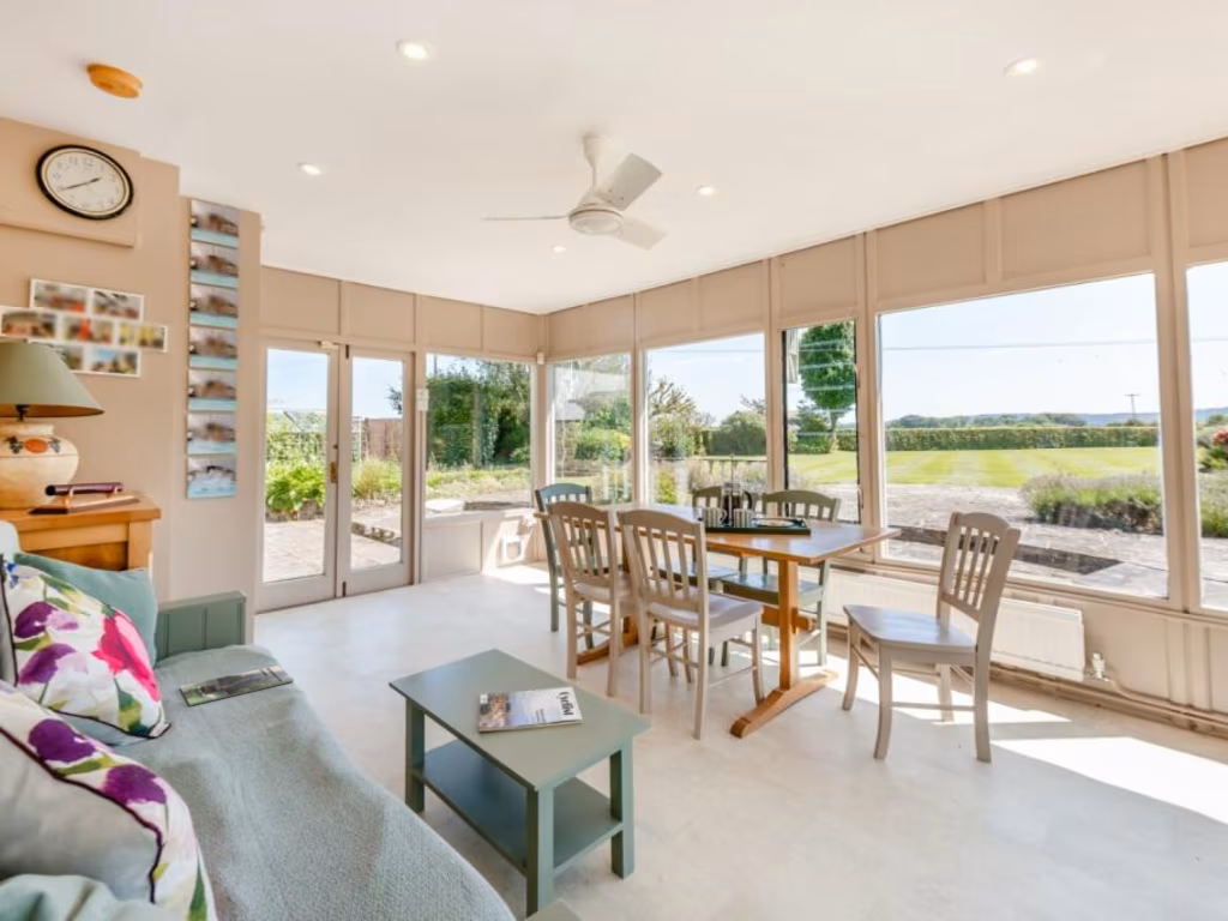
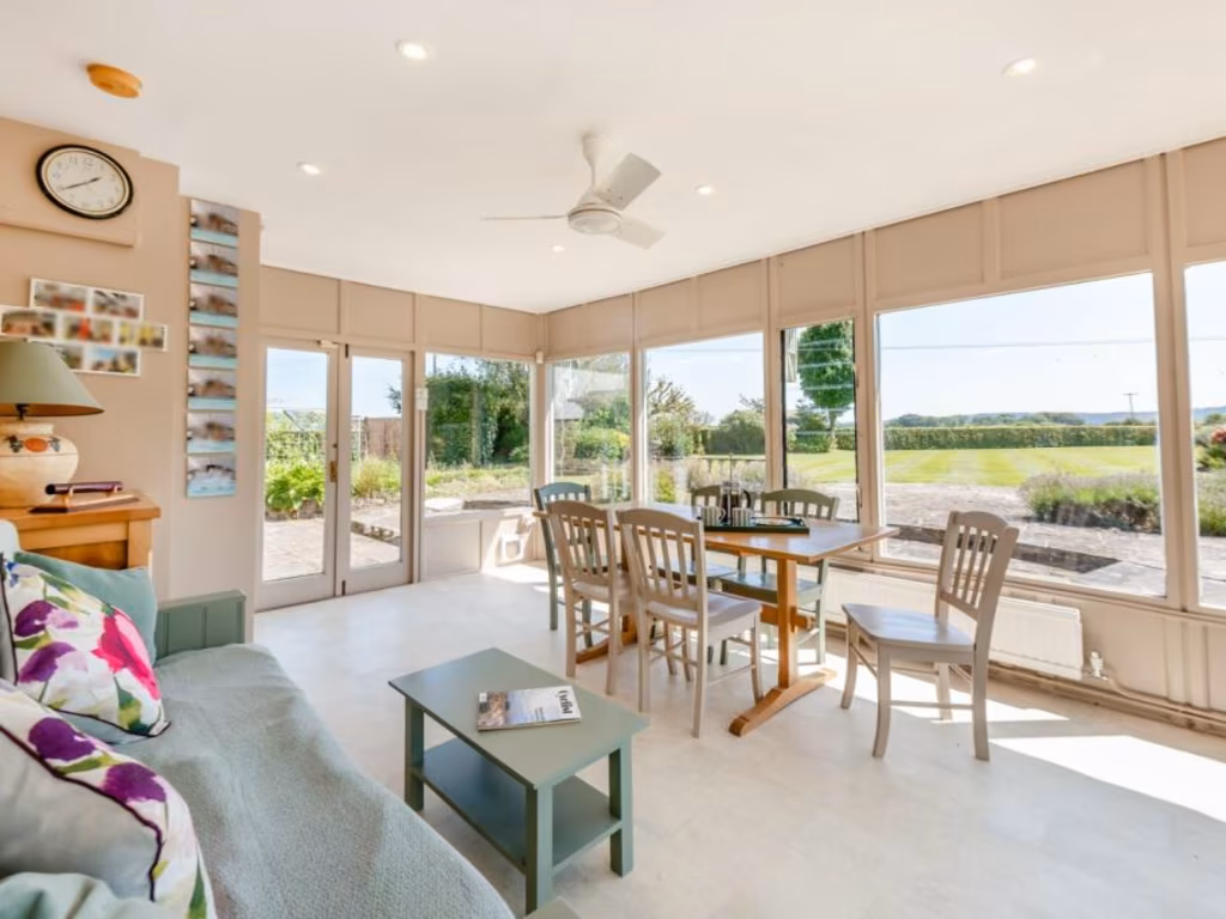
- magazine (237, 684)
